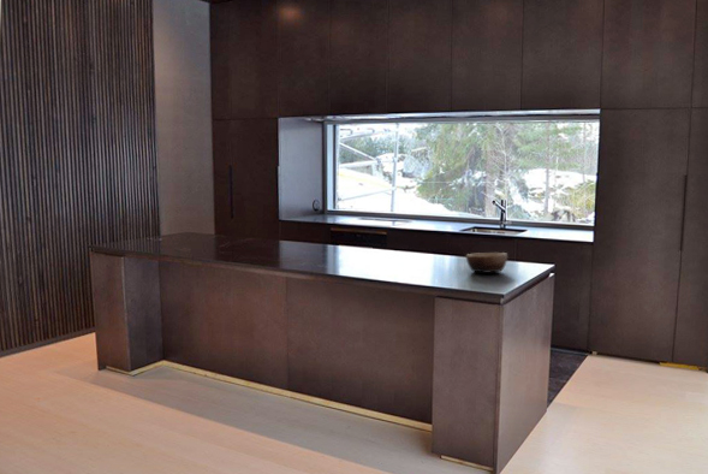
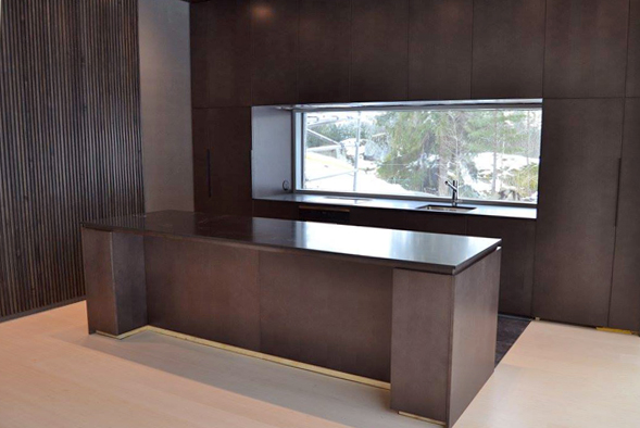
- bowl (486, 261)
